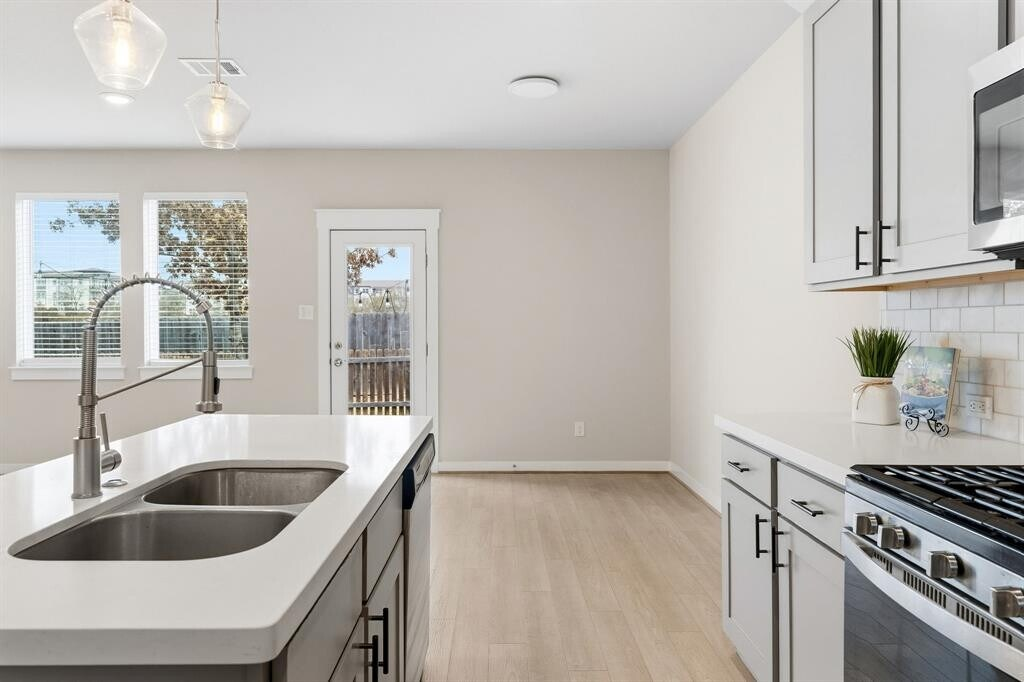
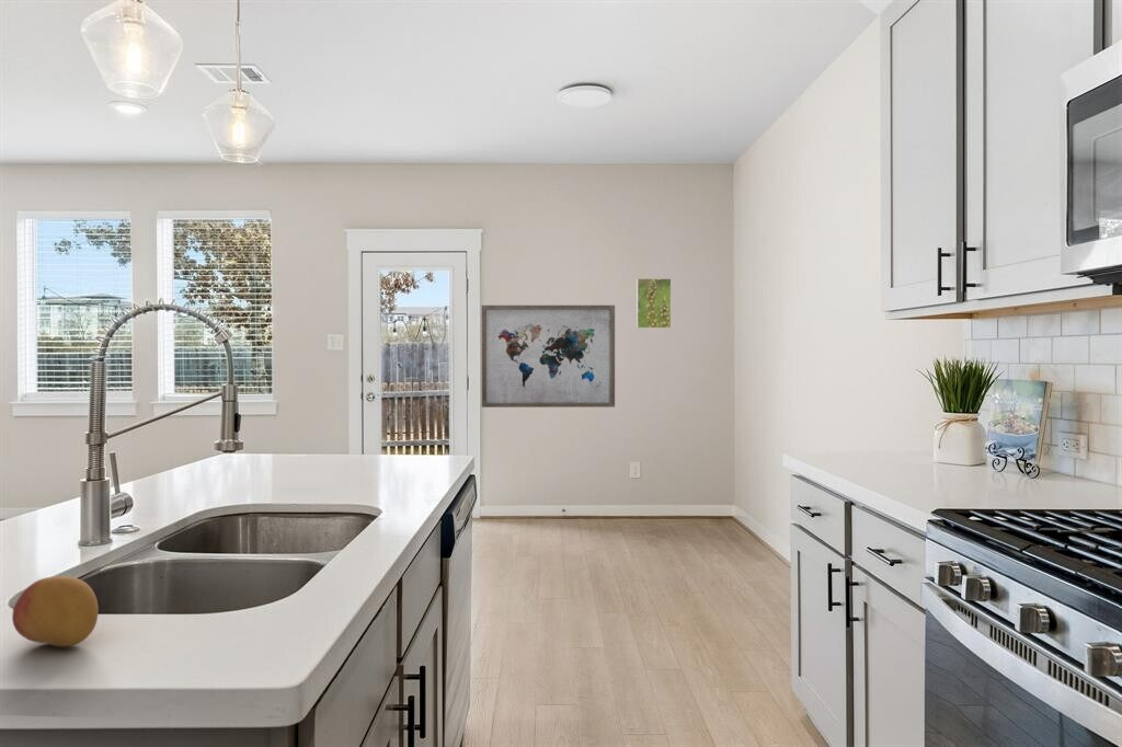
+ fruit (59, 609)
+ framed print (653, 303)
+ wall art (548, 356)
